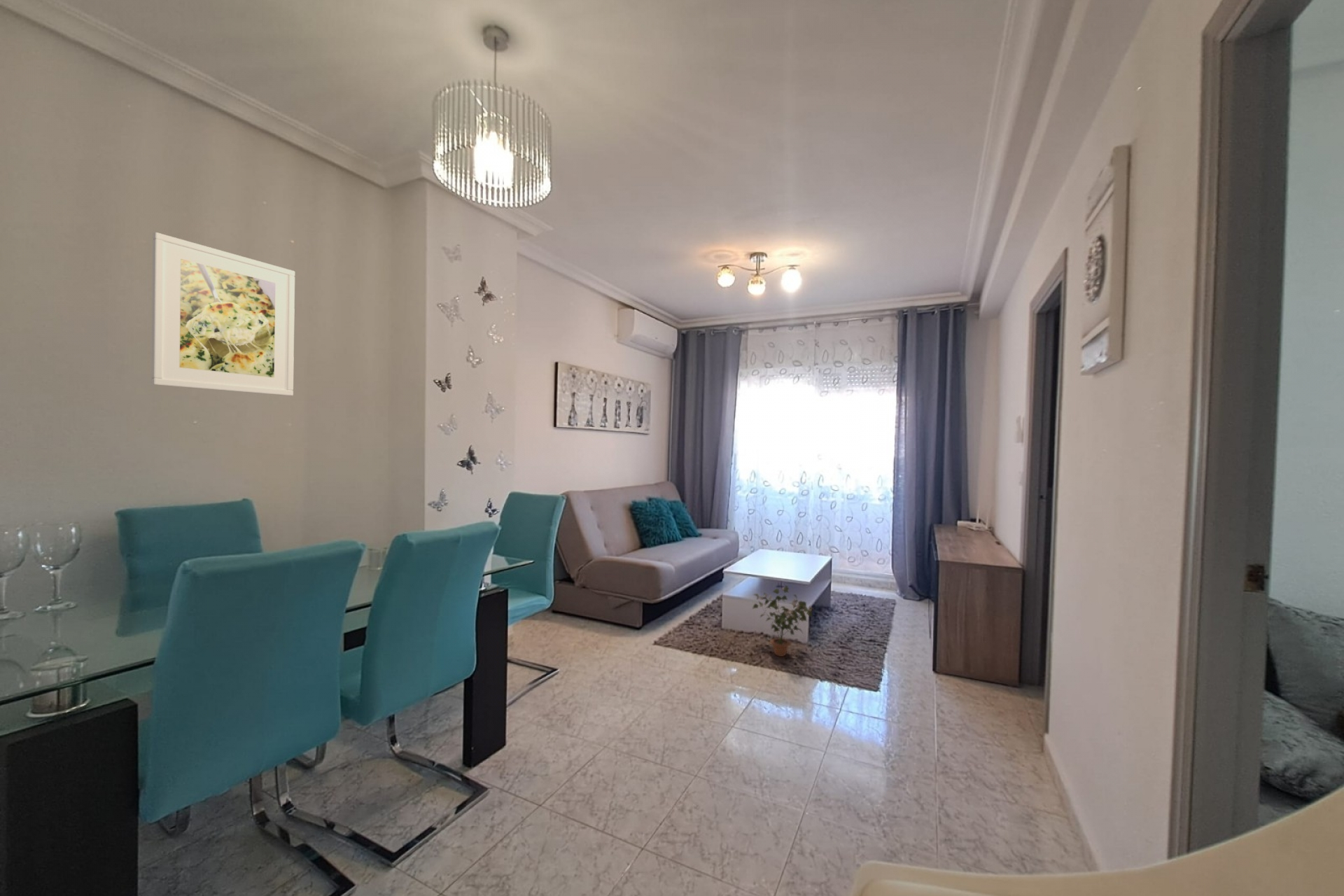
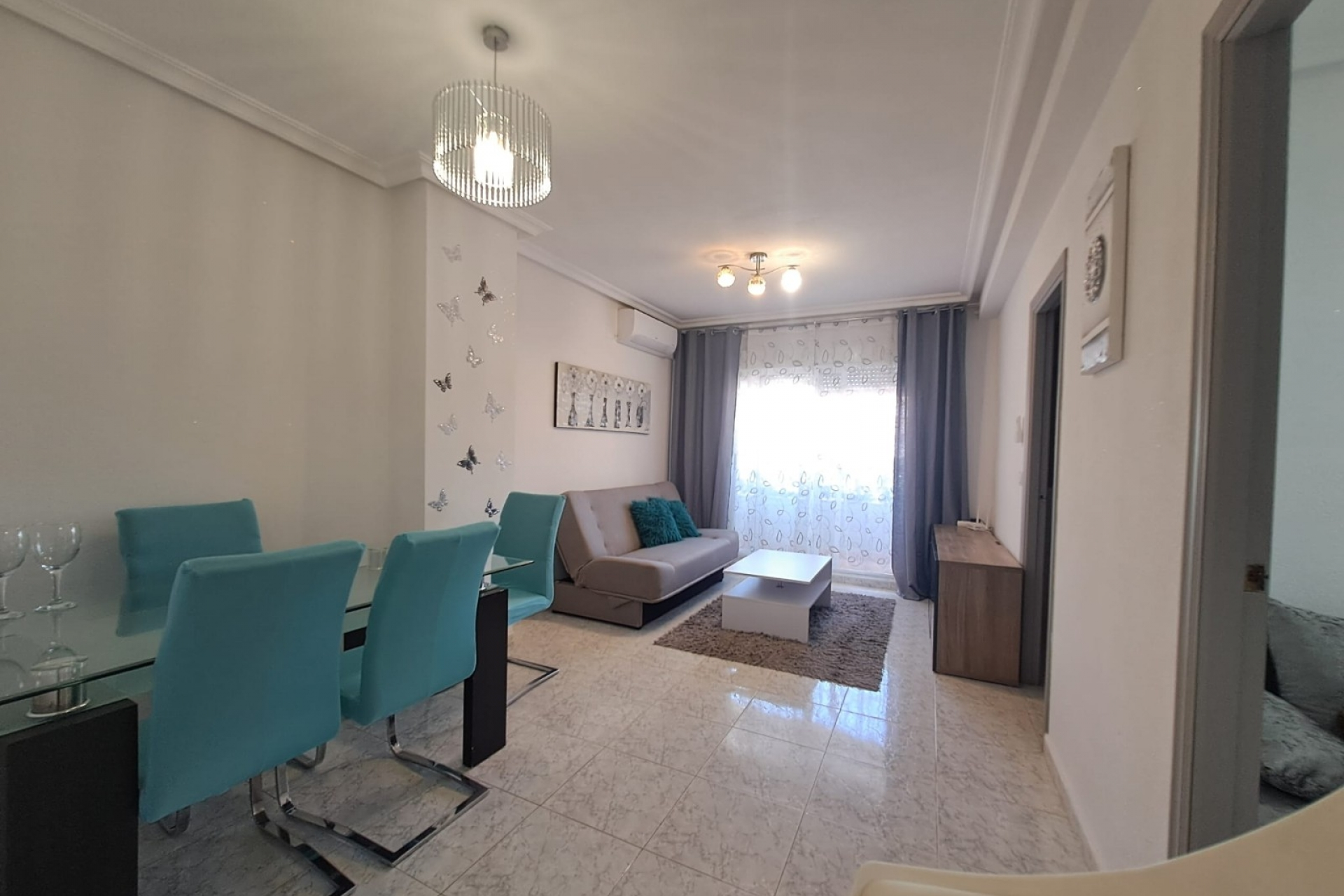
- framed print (230, 322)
- potted plant (780, 621)
